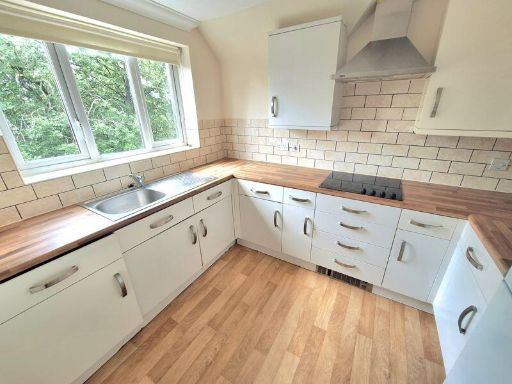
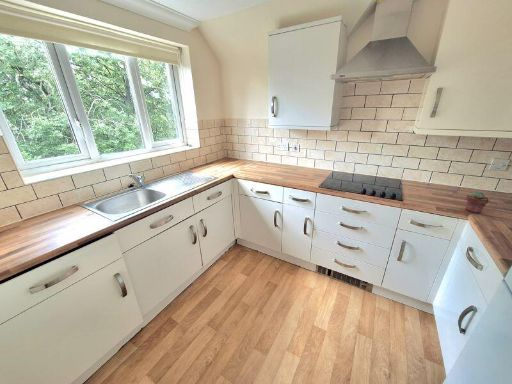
+ potted succulent (476, 201)
